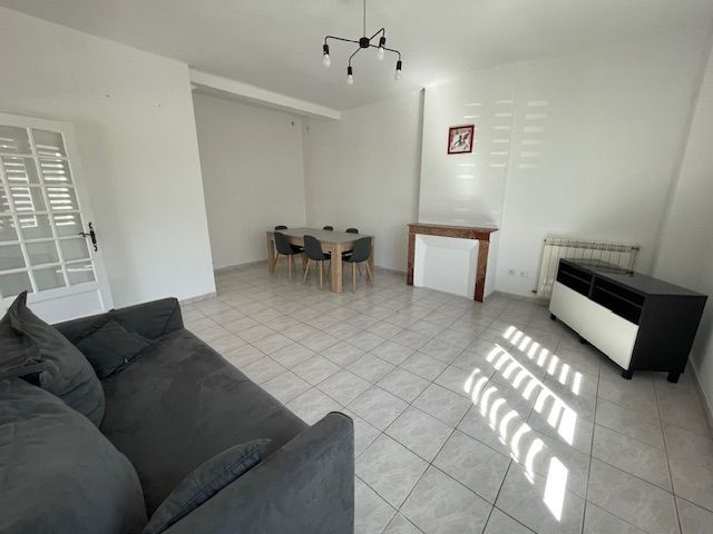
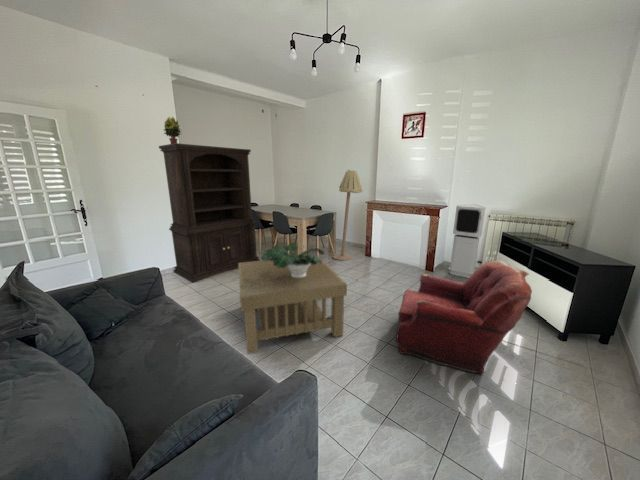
+ hutch (213, 210)
+ armchair (454, 304)
+ coffee table (287, 296)
+ air purifier (467, 240)
+ potted plant (293, 261)
+ floor lamp (347, 215)
+ potted plant (172, 131)
